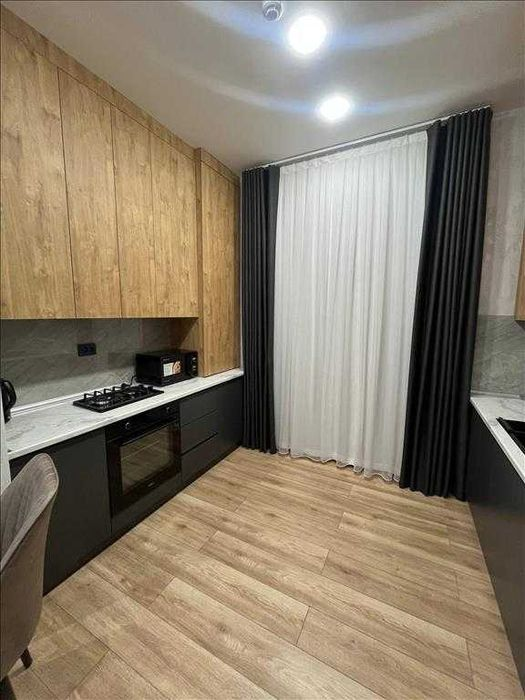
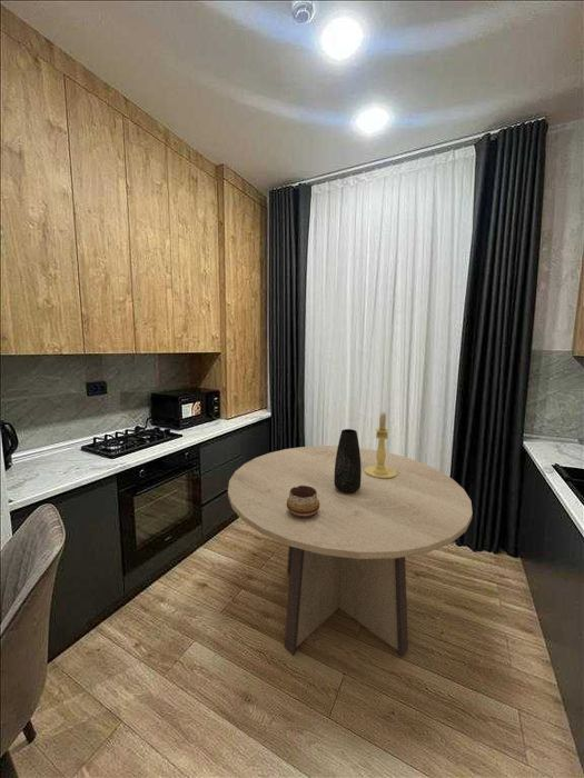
+ vase (347, 460)
+ dining table (340, 543)
+ candle holder (382, 442)
+ decorative bowl (303, 501)
